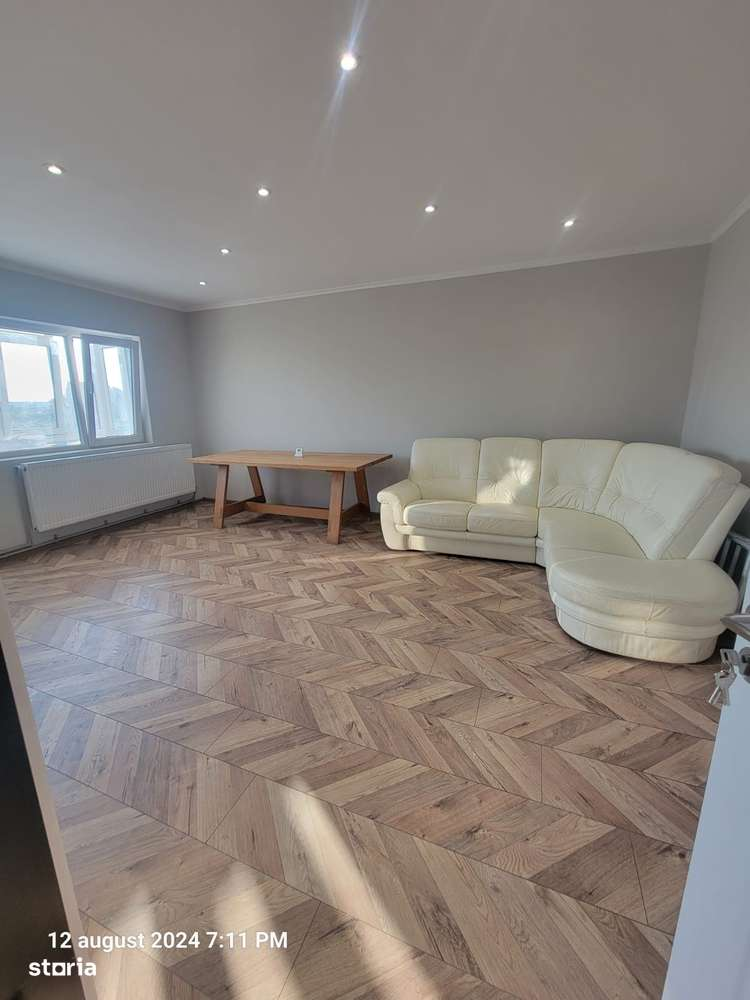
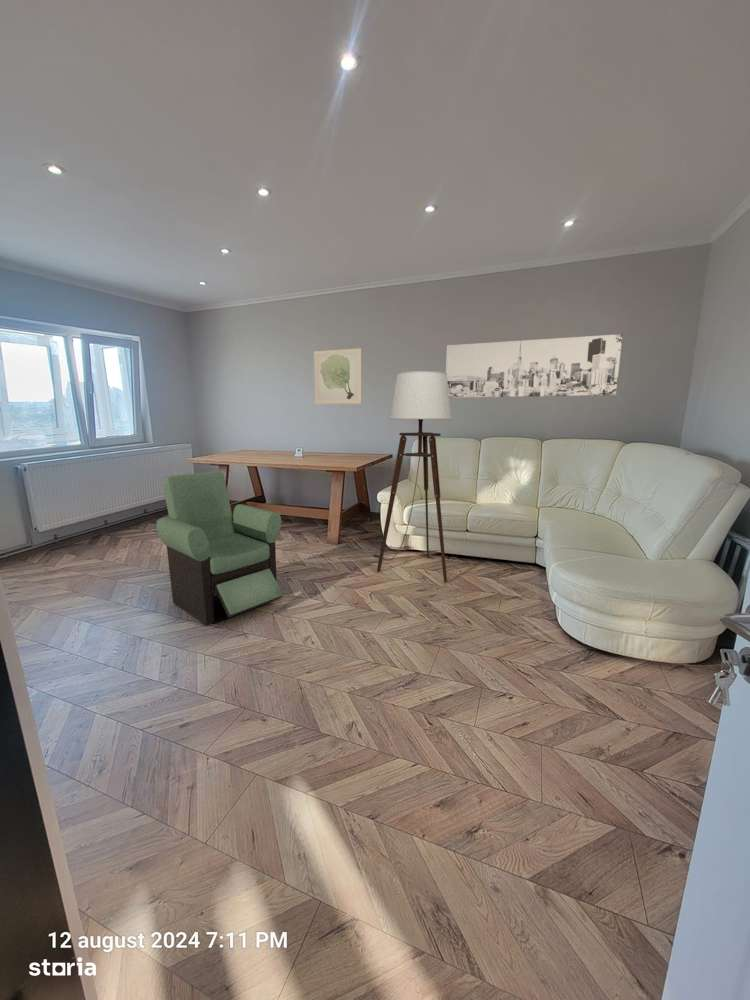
+ wall art (526, 368)
+ wall art (337, 377)
+ floor lamp (416, 476)
+ armchair (222, 541)
